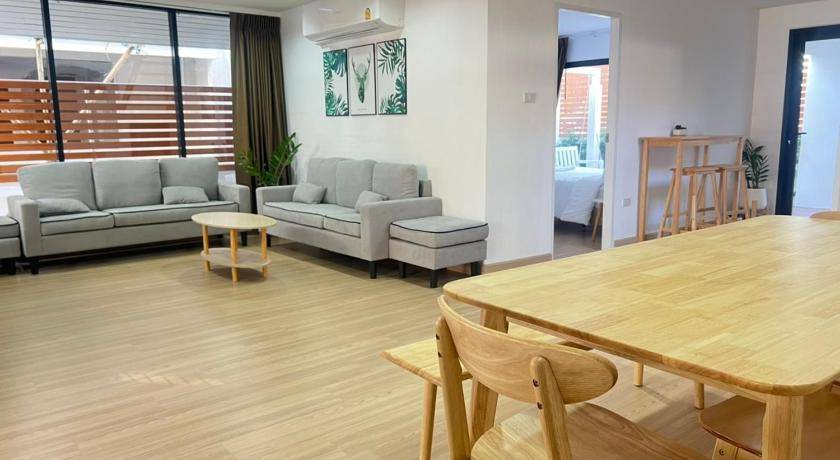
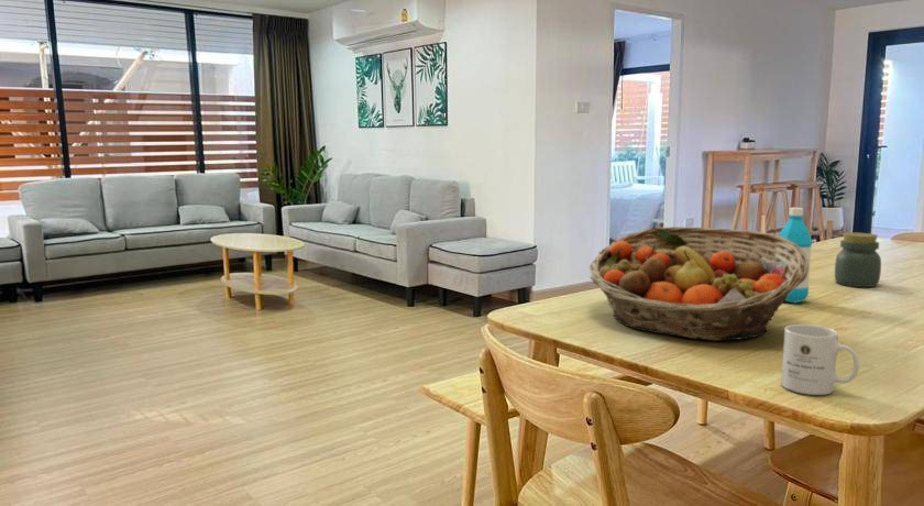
+ mug (820, 360)
+ fruit basket (692, 278)
+ water bottle (788, 250)
+ jar (858, 258)
